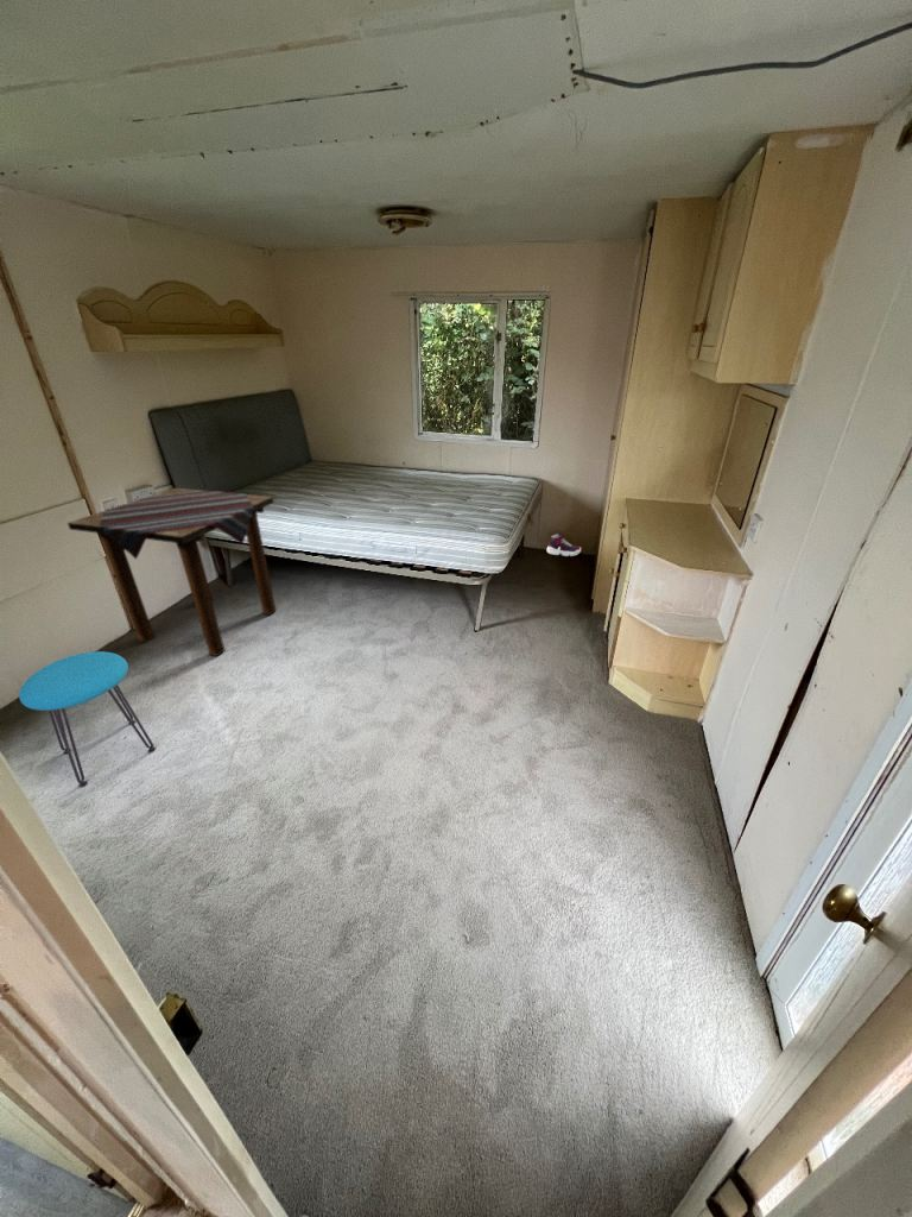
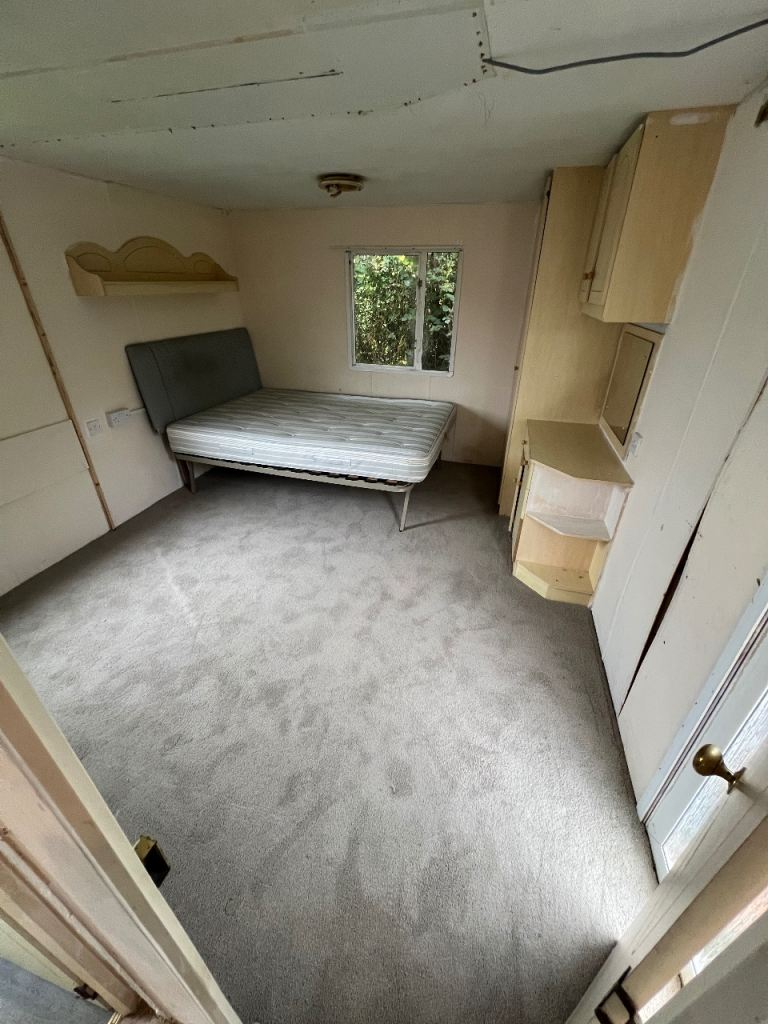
- sneaker (564, 543)
- stool (86, 701)
- side table (196, 569)
